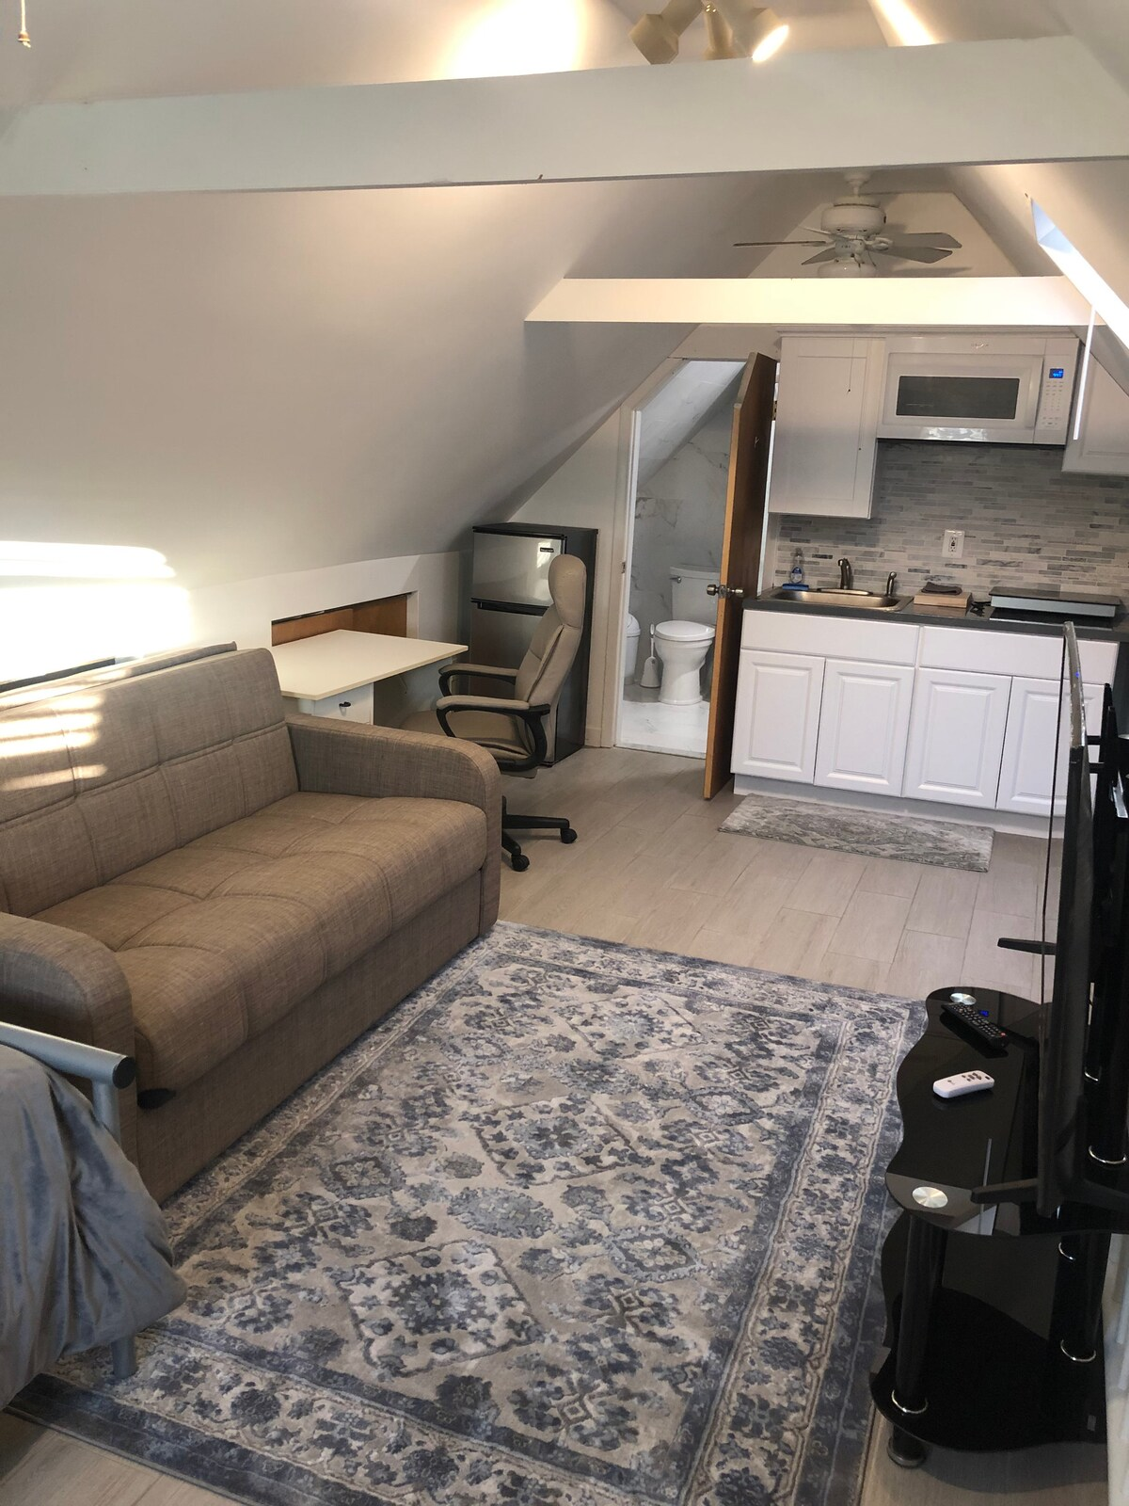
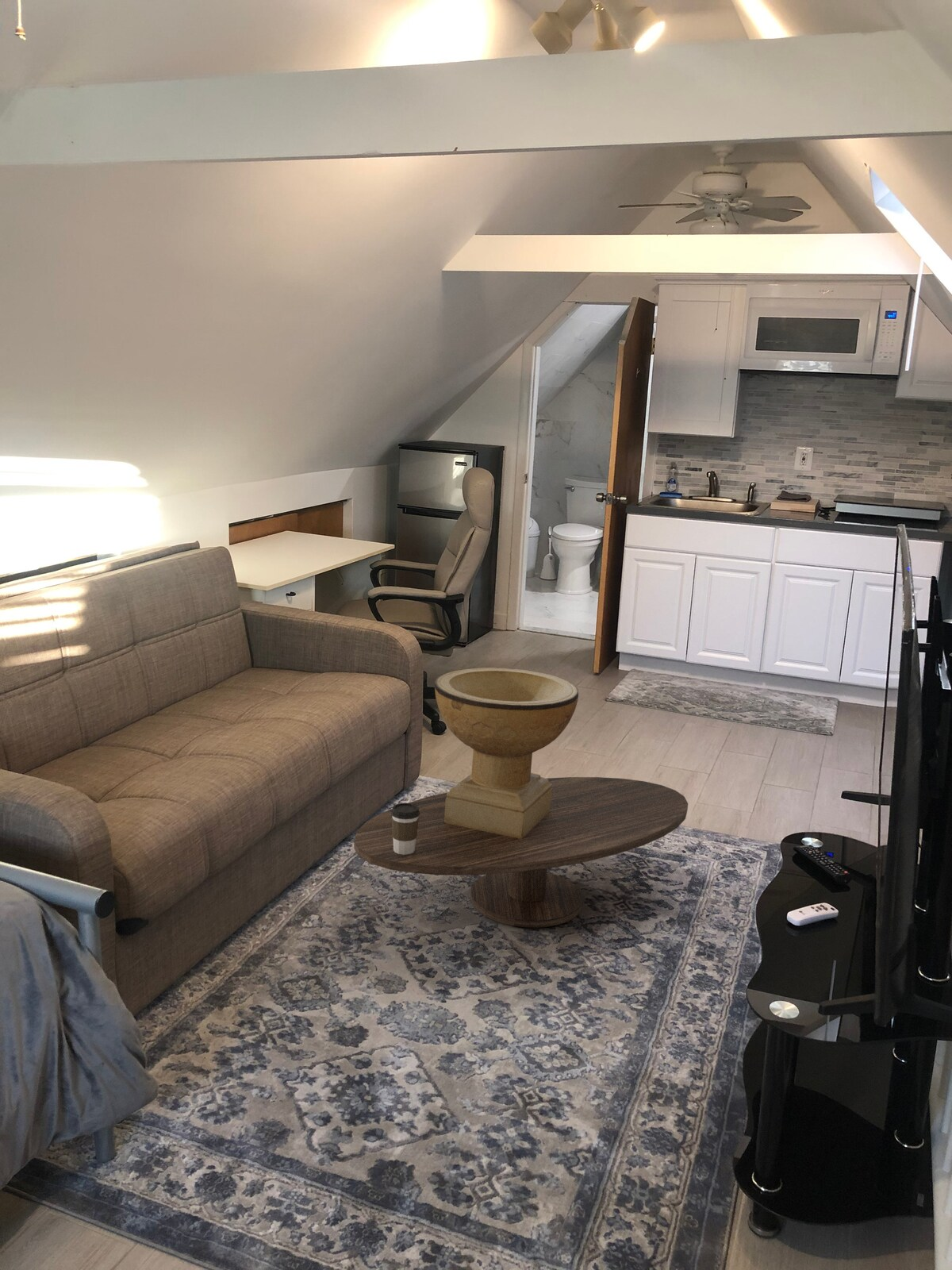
+ decorative bowl (503, 750)
+ coffee cup (405, 828)
+ coffee table (528, 858)
